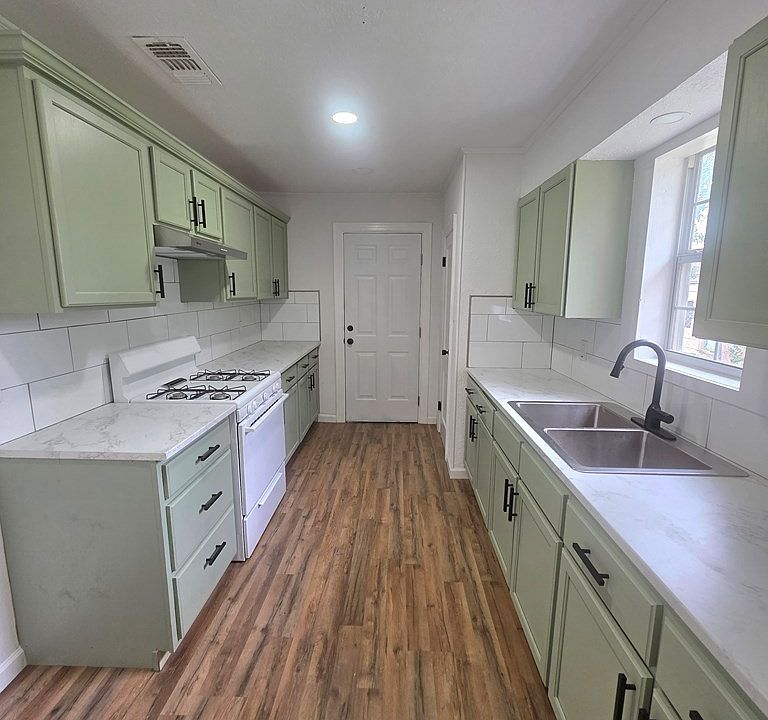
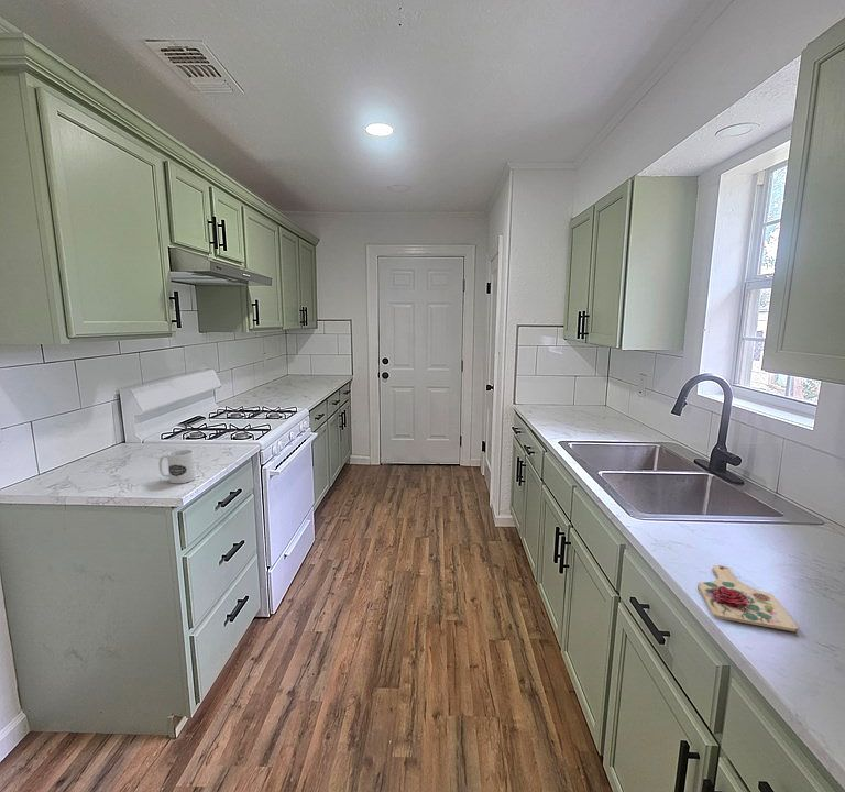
+ mug (176, 465)
+ cutting board (736, 587)
